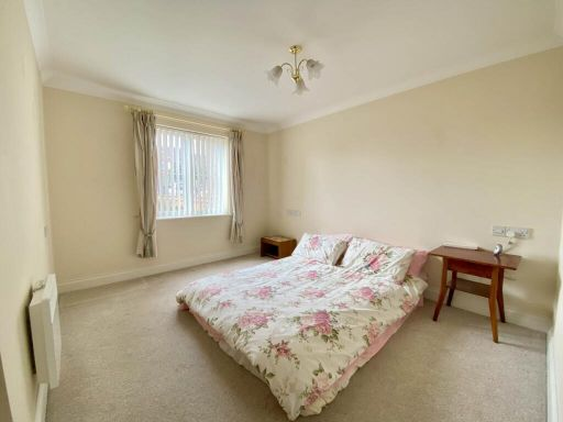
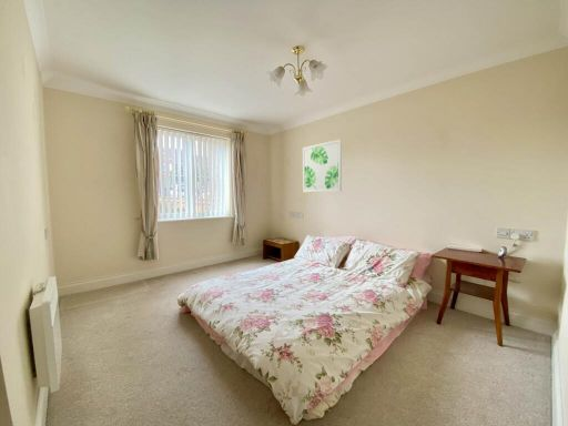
+ wall art (321, 168)
